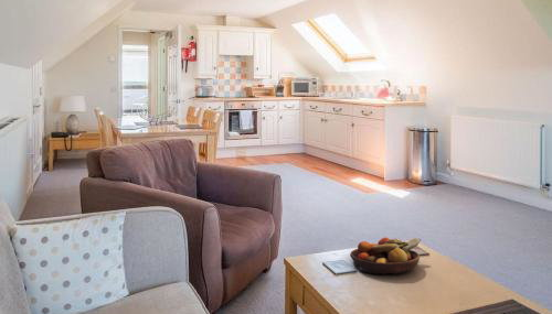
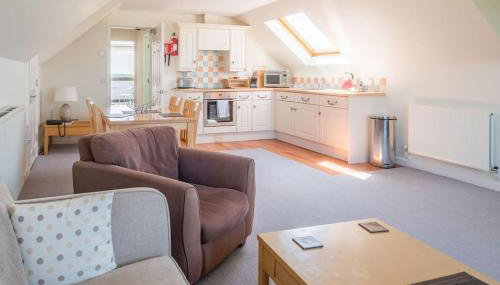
- fruit bowl (384, 251)
